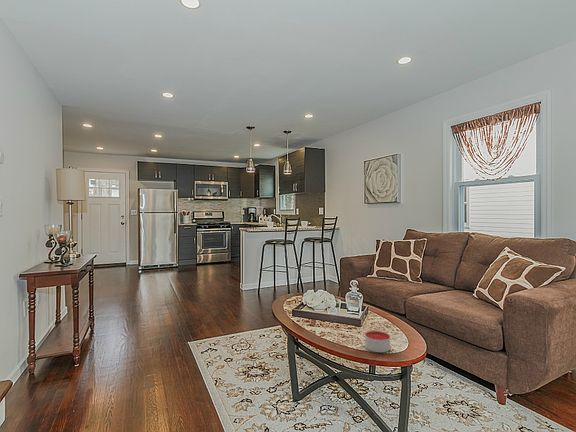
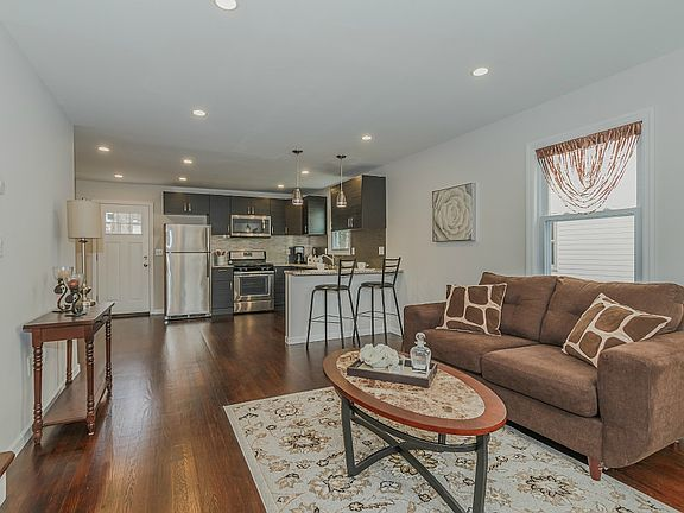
- candle (377, 340)
